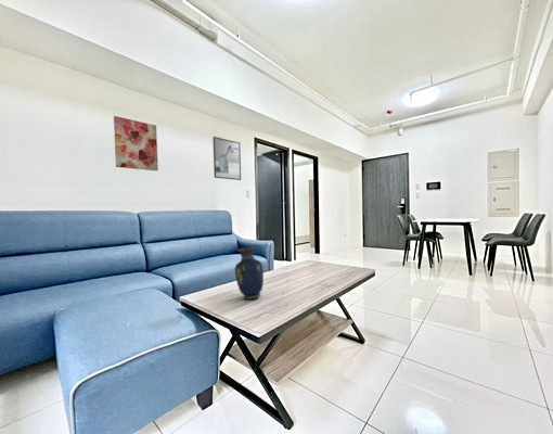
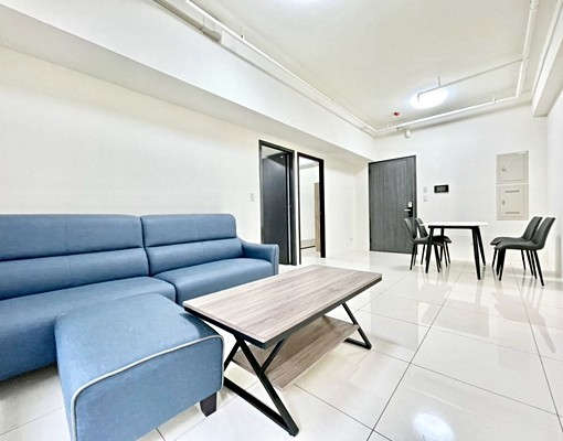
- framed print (228, 158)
- wall art (137, 144)
- vase (248, 272)
